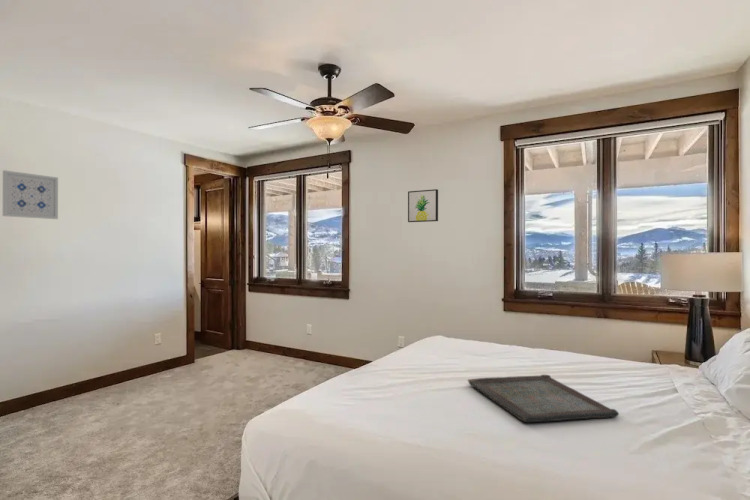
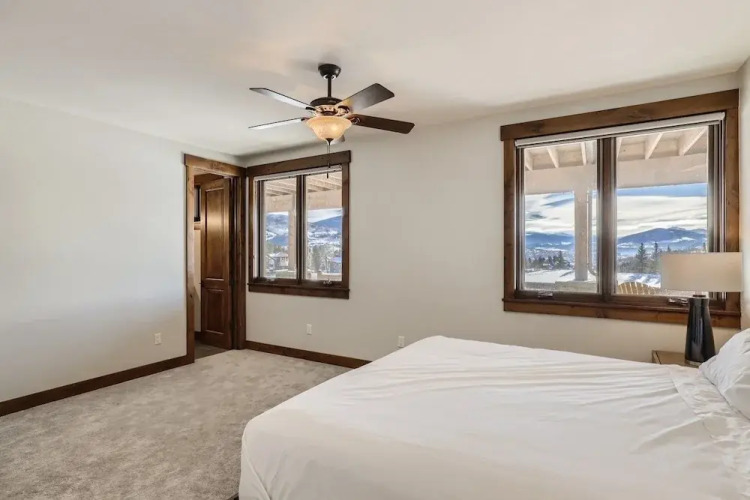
- wall art (31, 195)
- serving tray (535, 395)
- wall art (422, 206)
